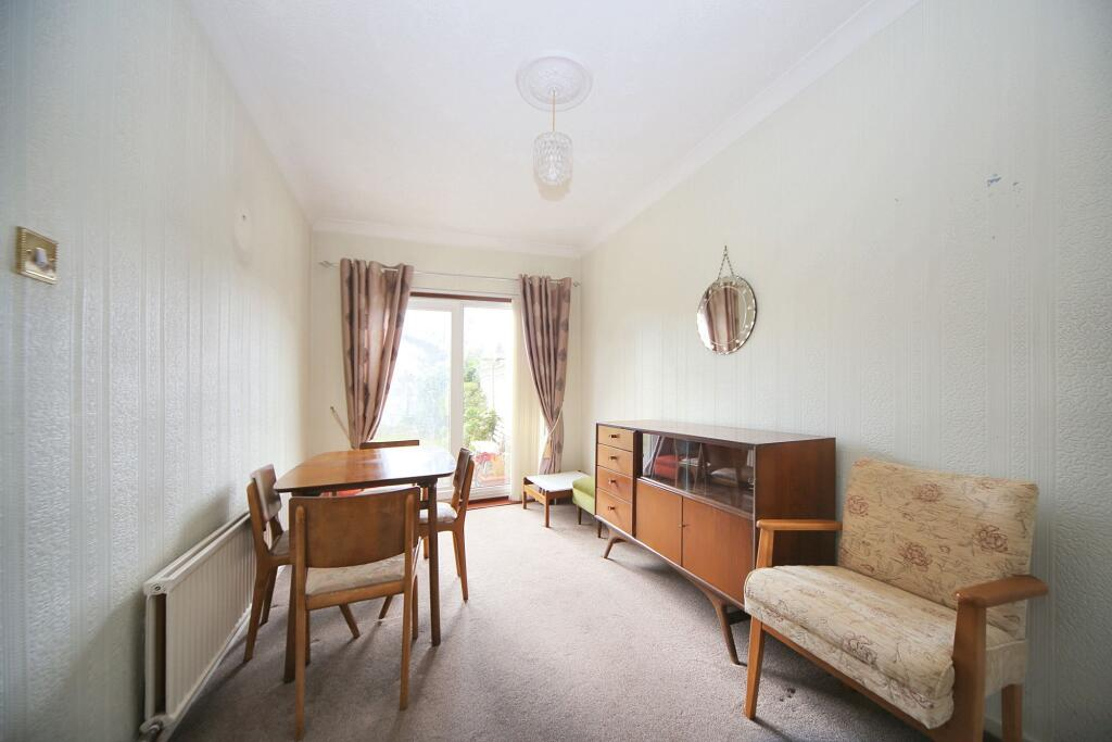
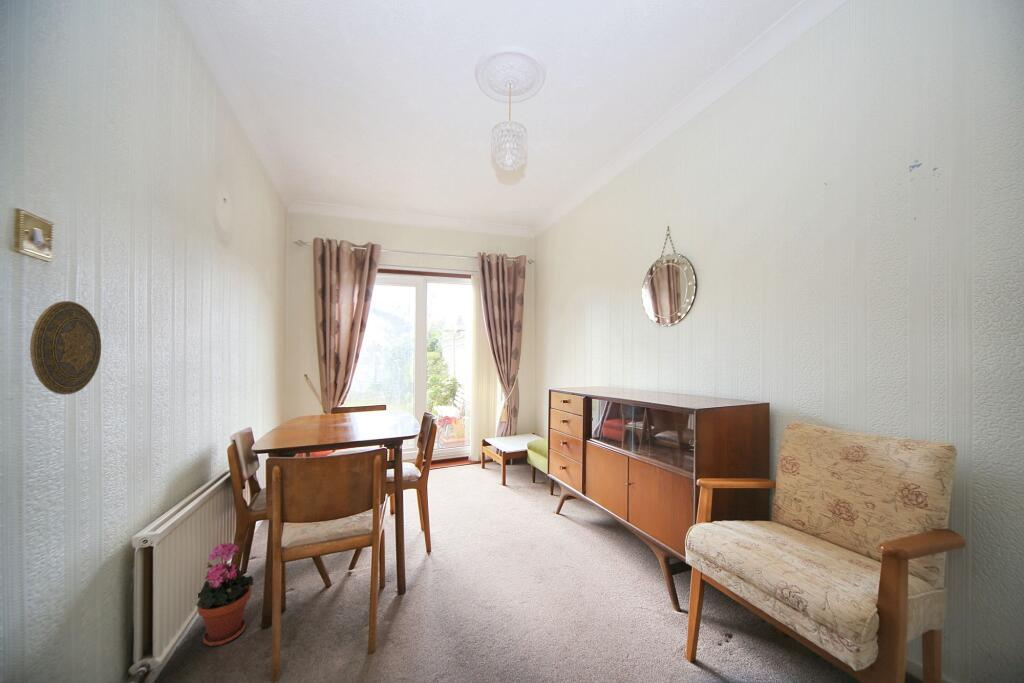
+ potted plant (223, 589)
+ decorative plate (74, 347)
